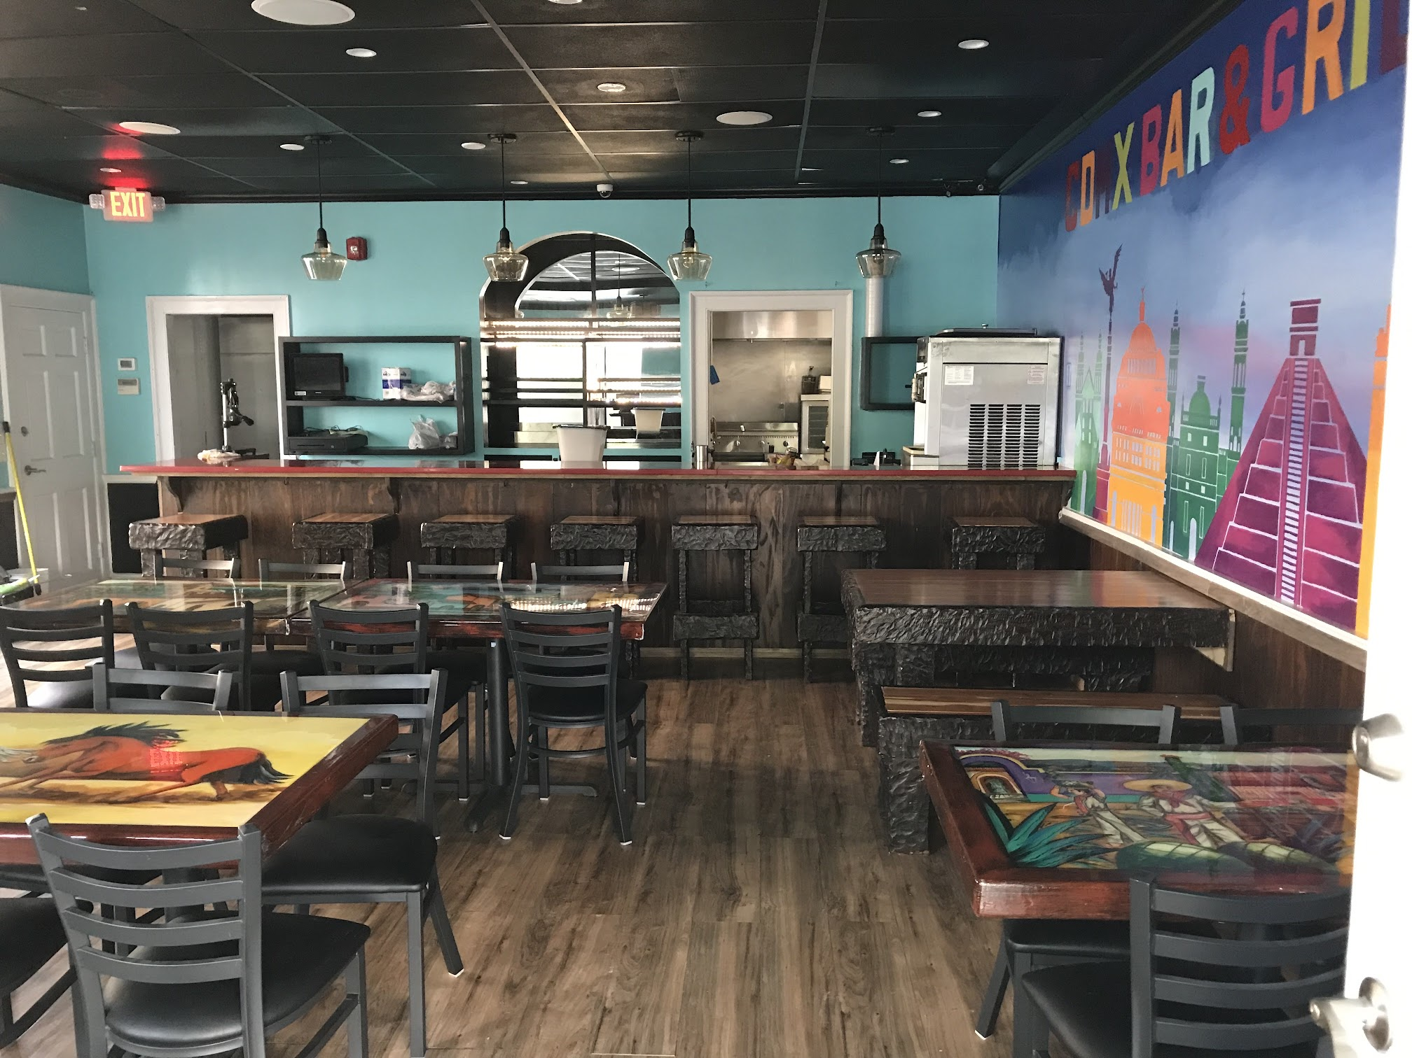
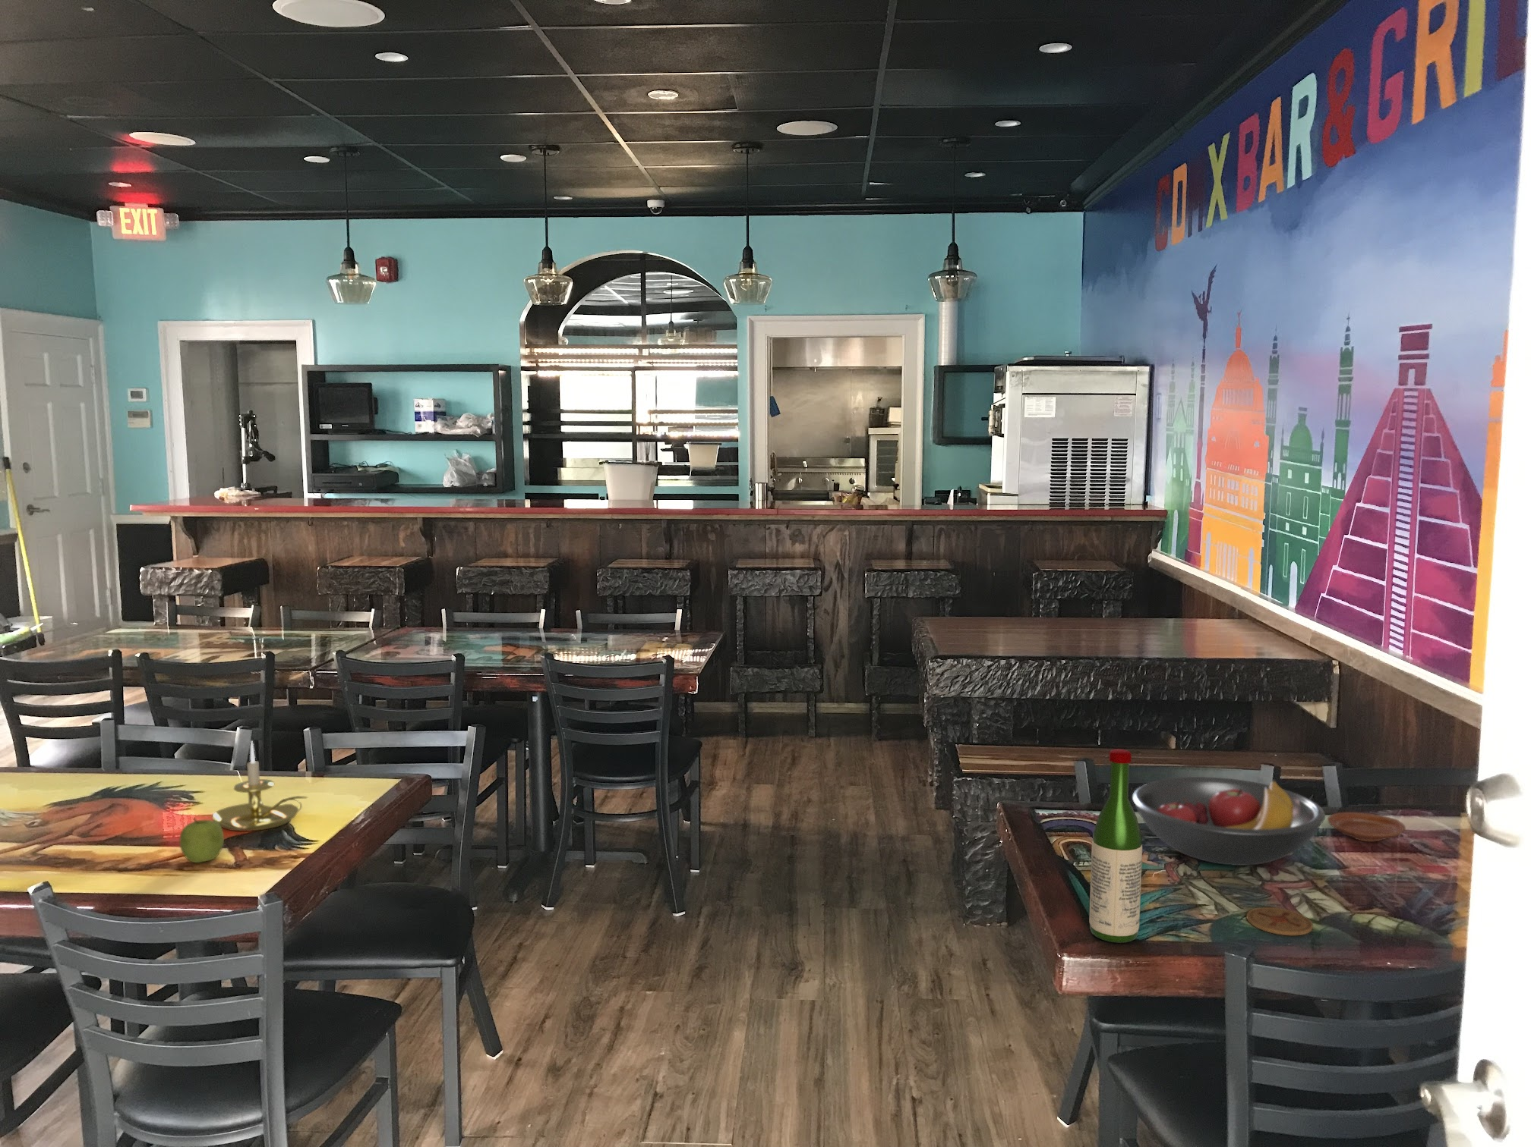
+ coaster (1279, 920)
+ fruit bowl (1225, 820)
+ candle holder (259, 782)
+ fruit (201, 839)
+ wine bottle (1116, 843)
+ plate (1366, 829)
